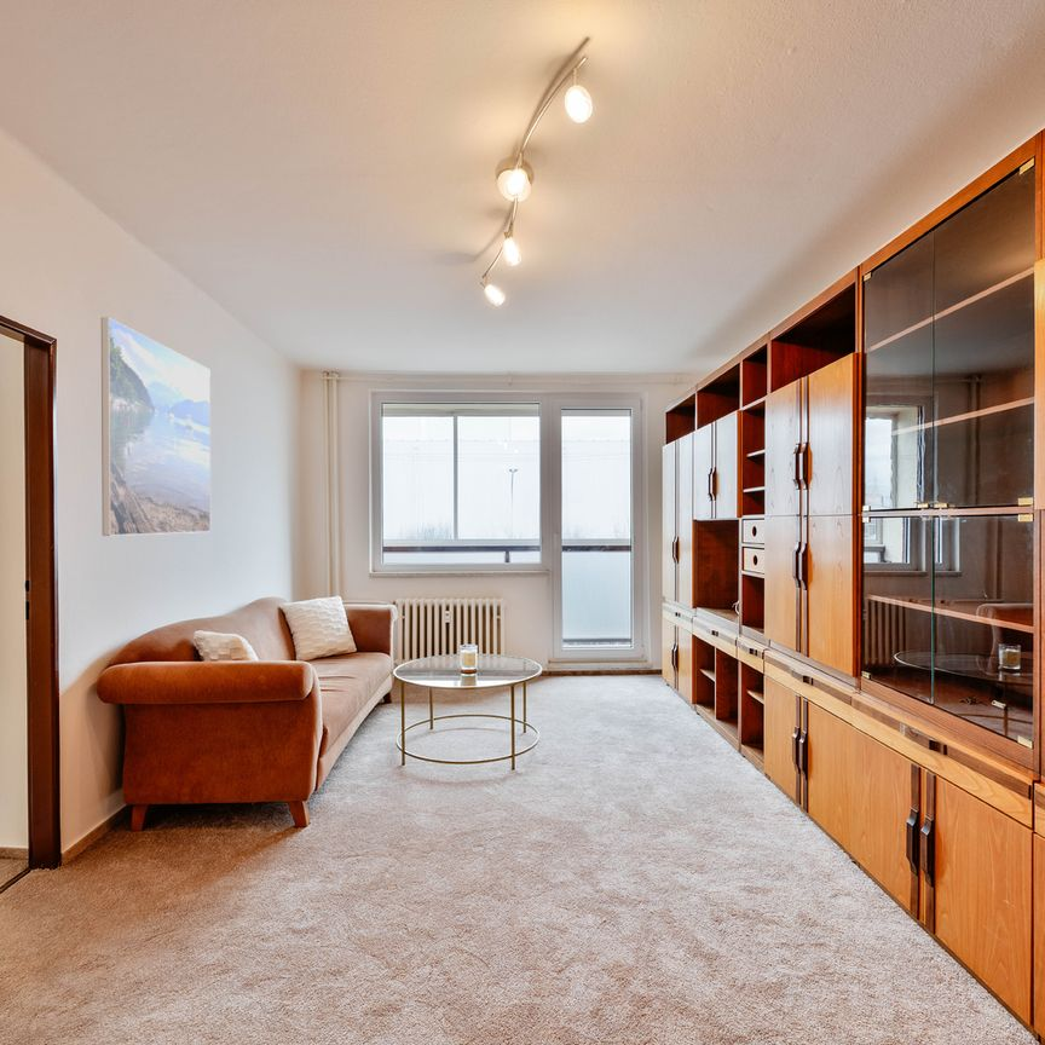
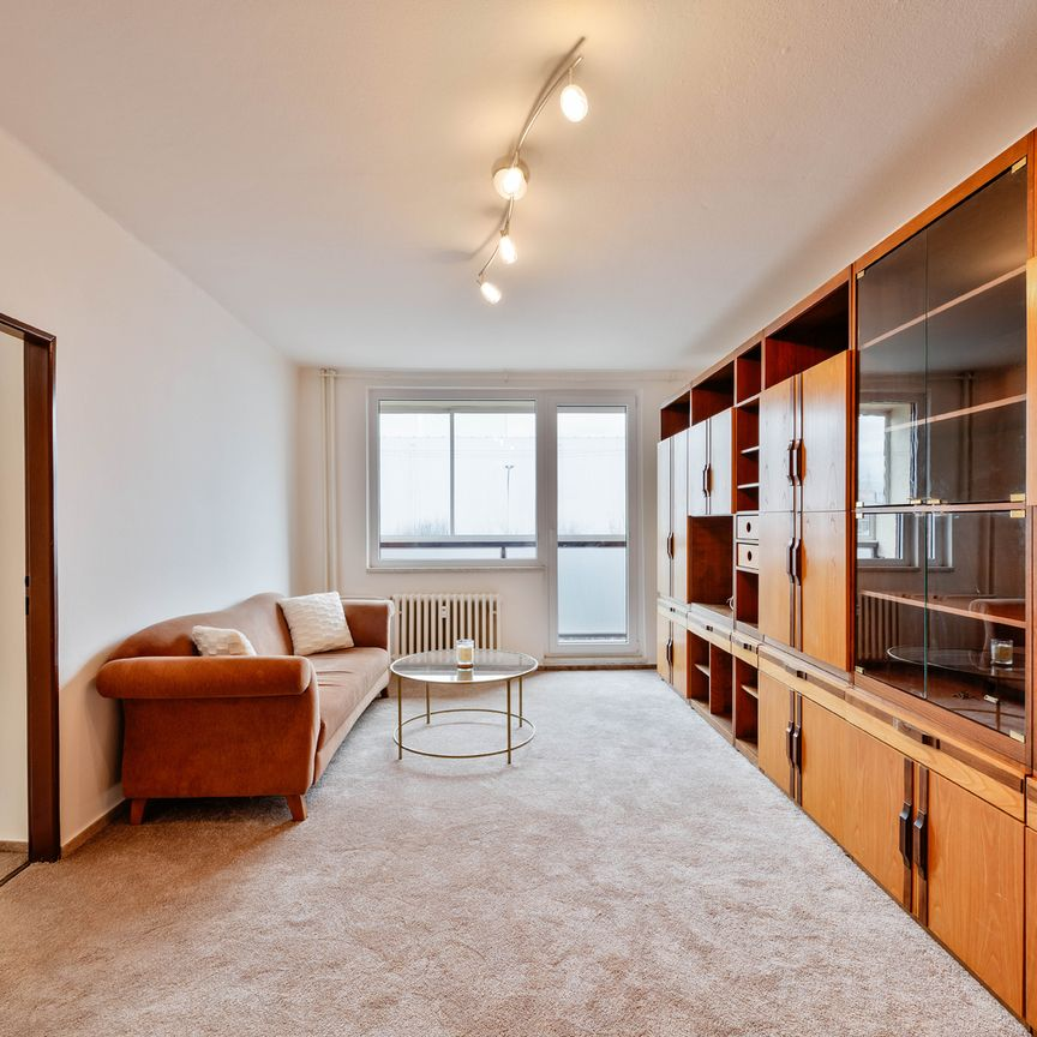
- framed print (163, 440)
